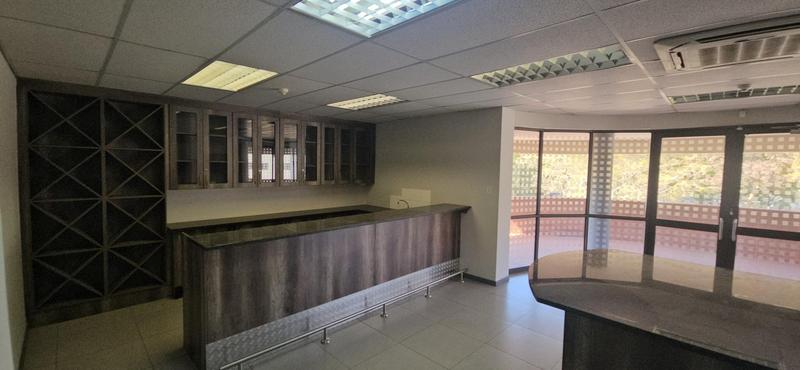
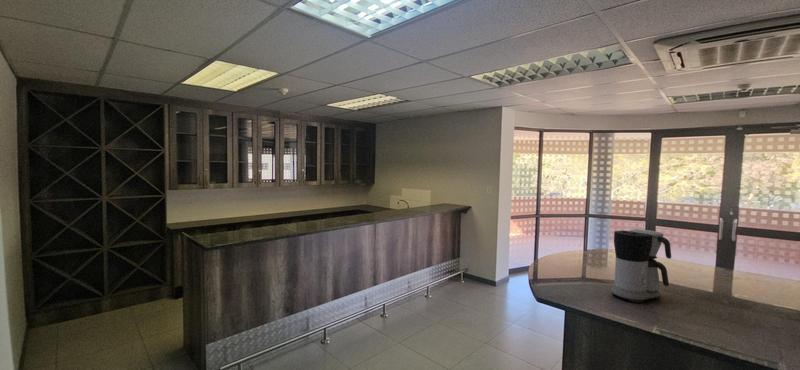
+ coffee maker (641, 264)
